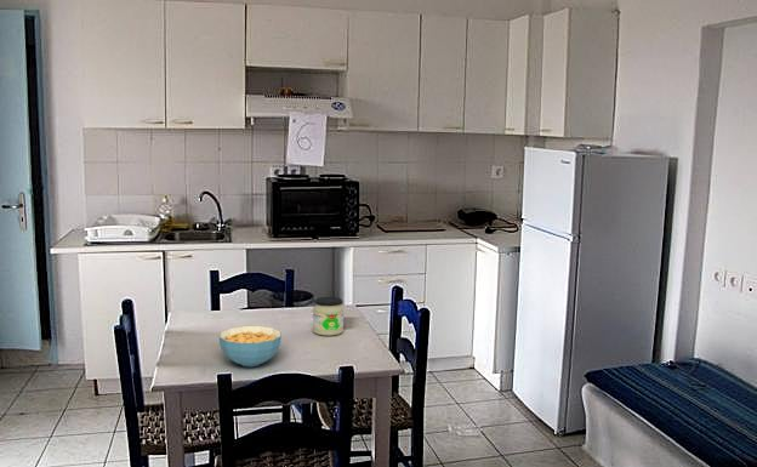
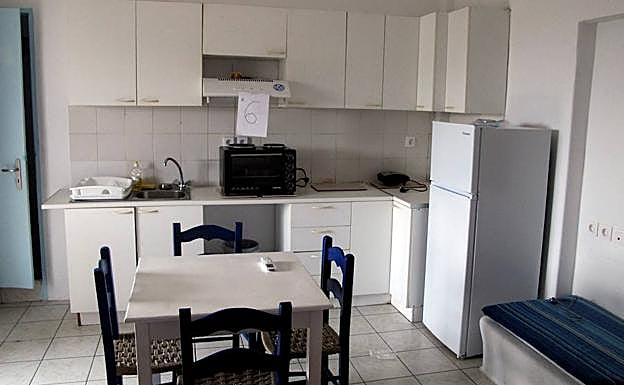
- cereal bowl (250, 348)
- jar (328, 315)
